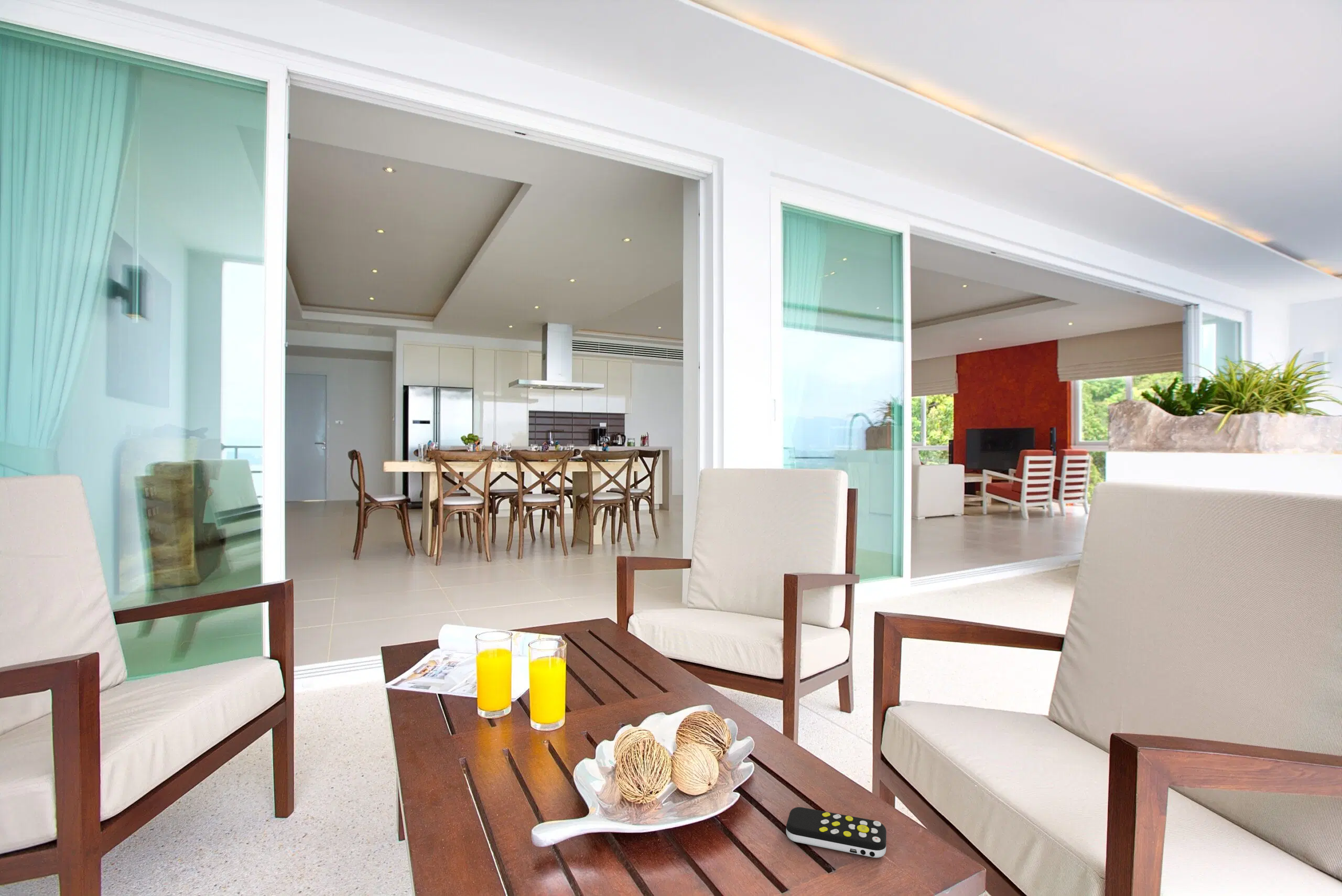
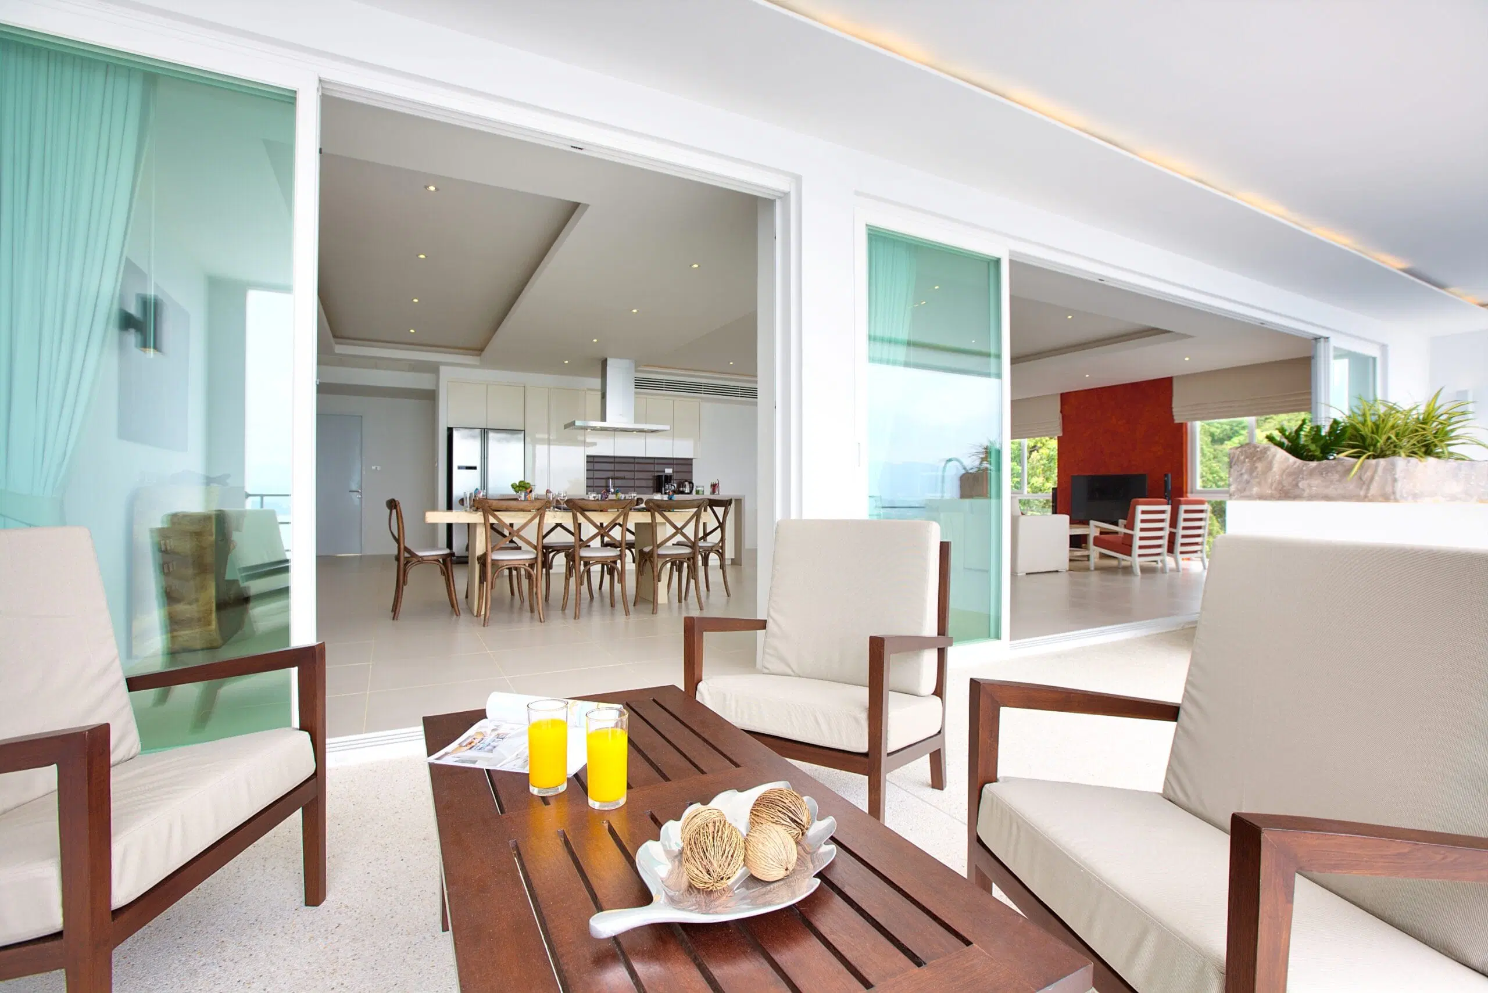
- remote control (836, 830)
